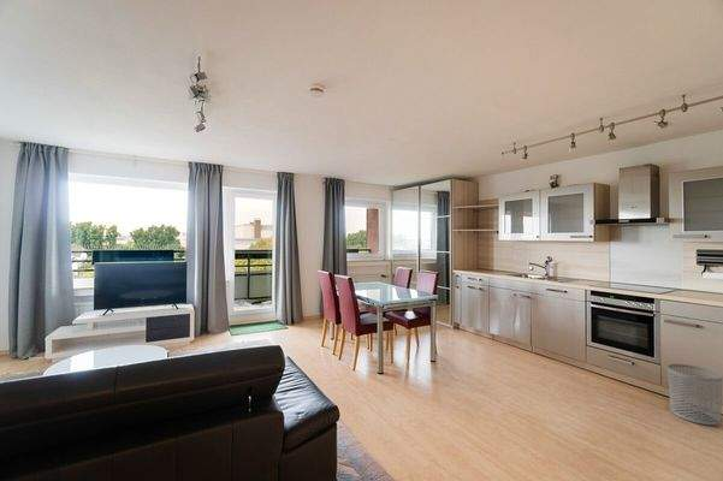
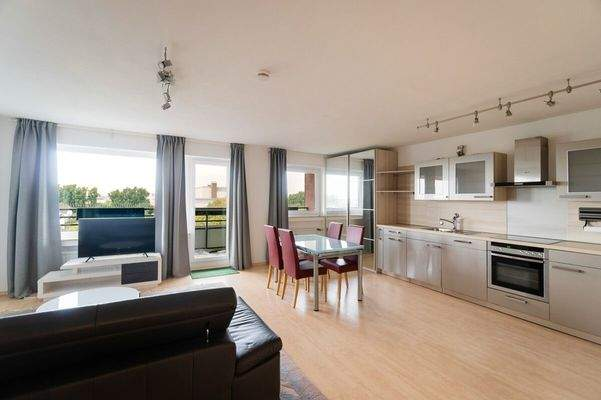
- waste bin (694, 392)
